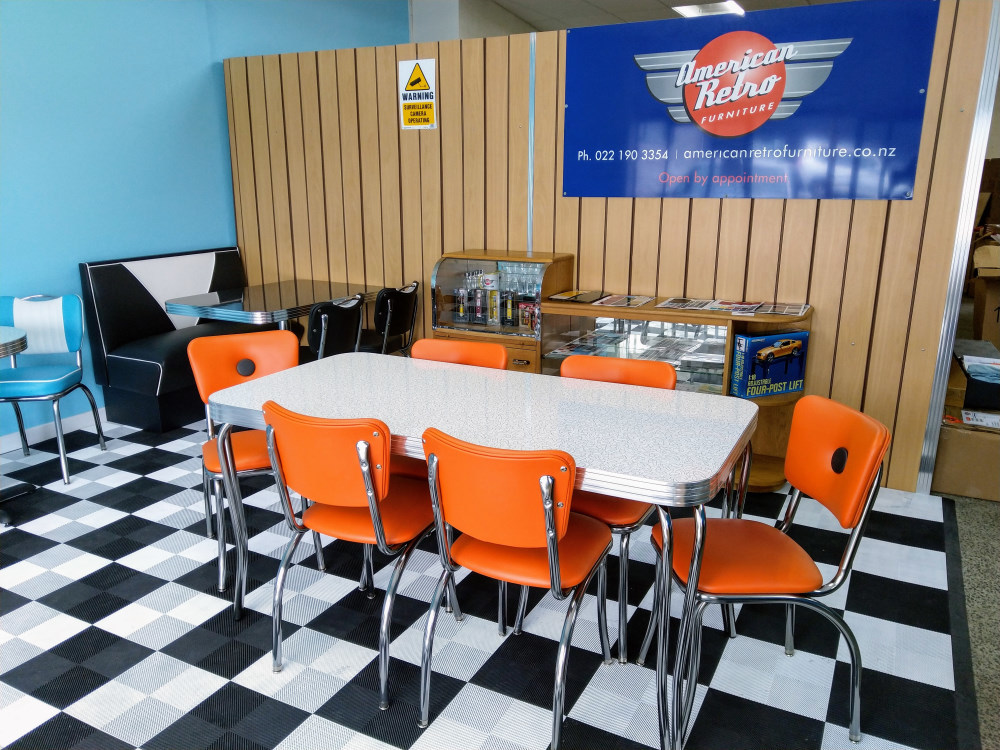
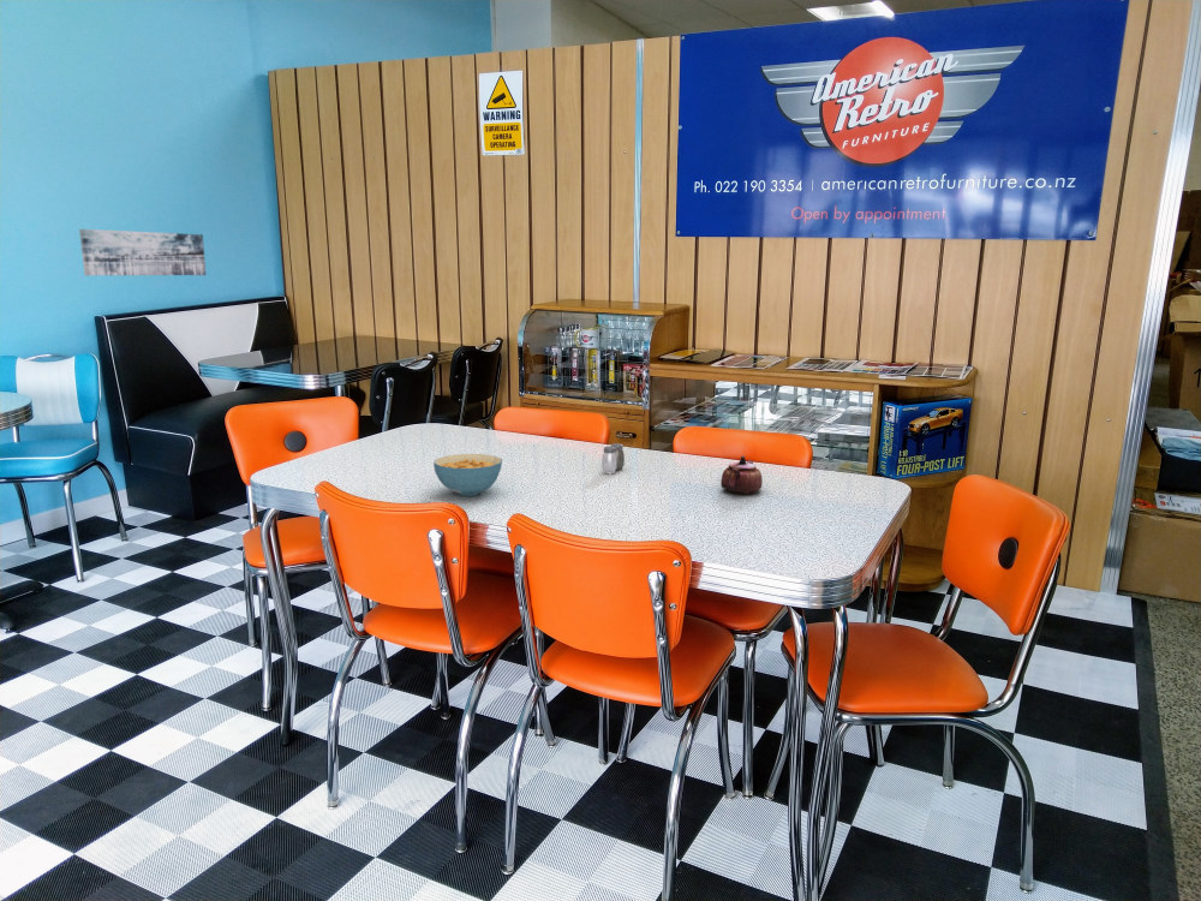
+ teapot (741, 473)
+ cereal bowl (468, 477)
+ wall art (147, 253)
+ salt and pepper shaker (613, 458)
